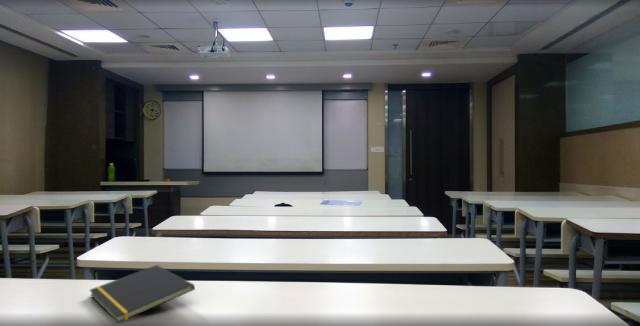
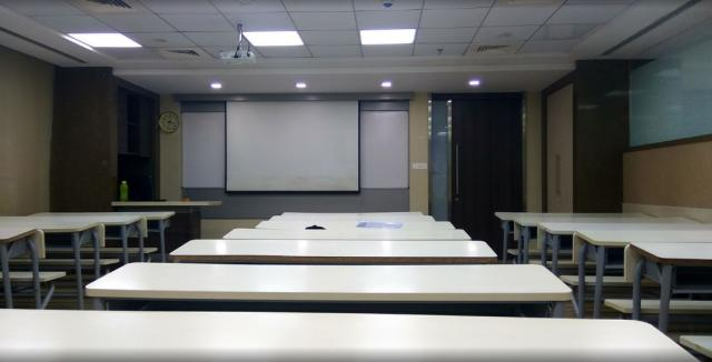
- notepad (140, 289)
